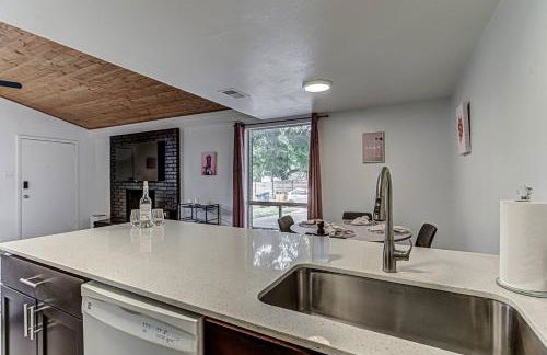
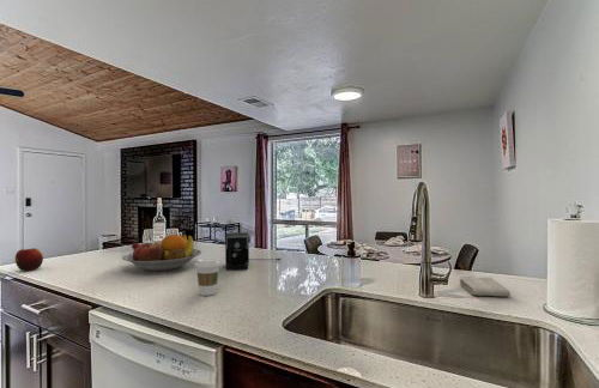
+ apple (29, 259)
+ fruit bowl (163, 250)
+ washcloth (482, 285)
+ coffee cup (207, 275)
+ coffee maker (248, 249)
